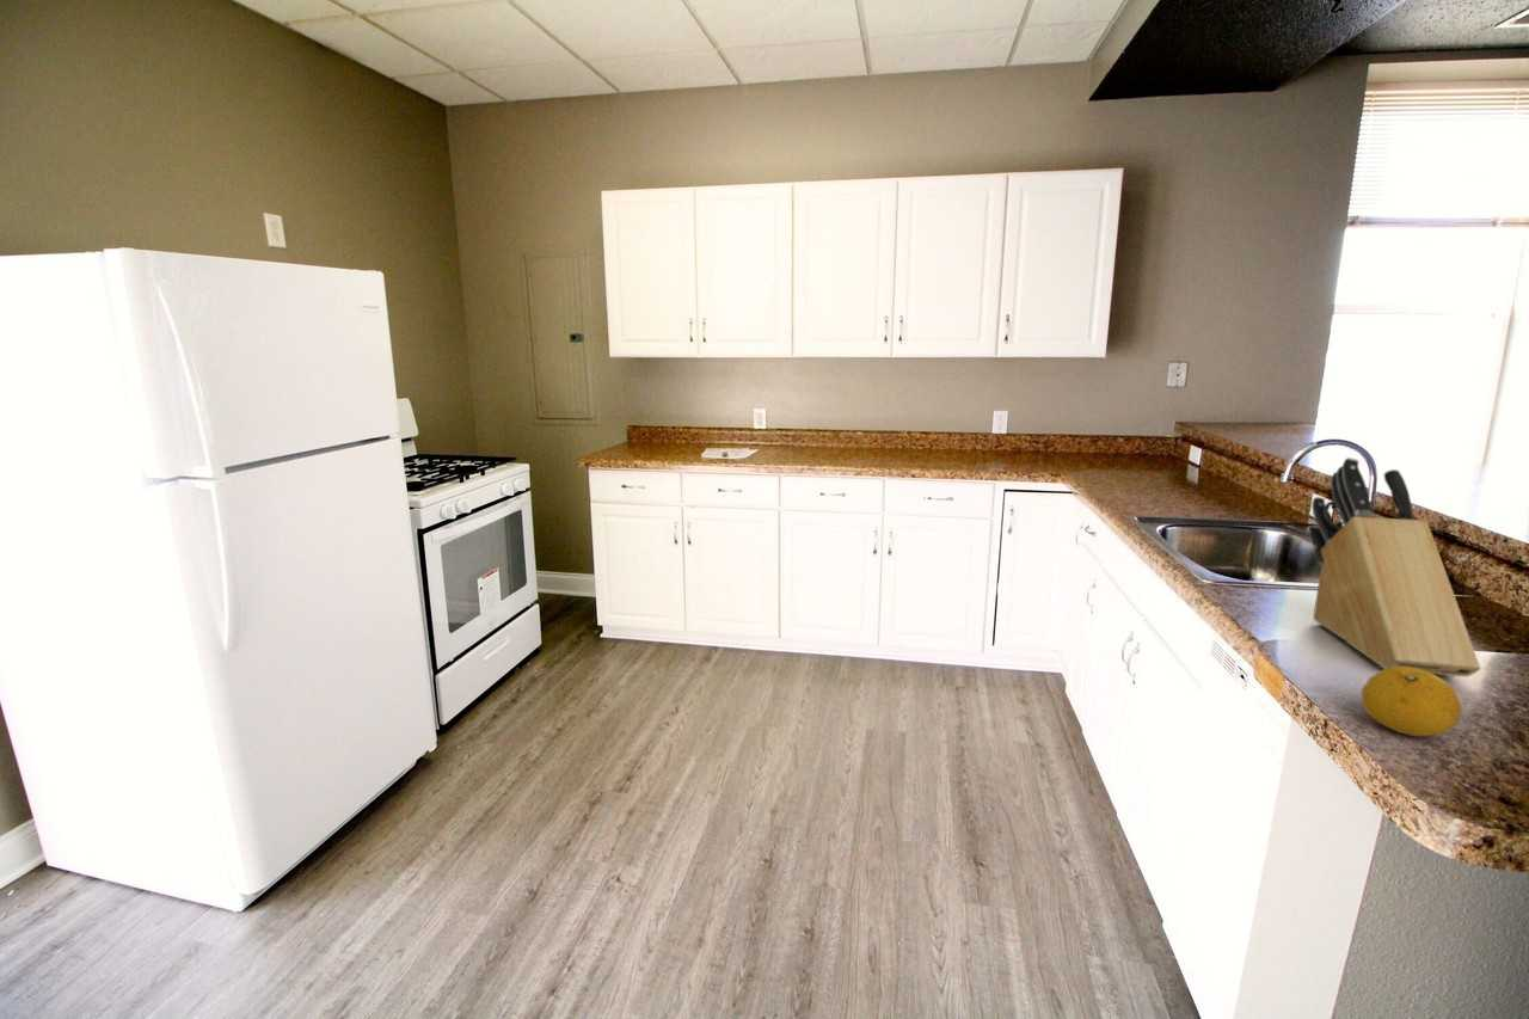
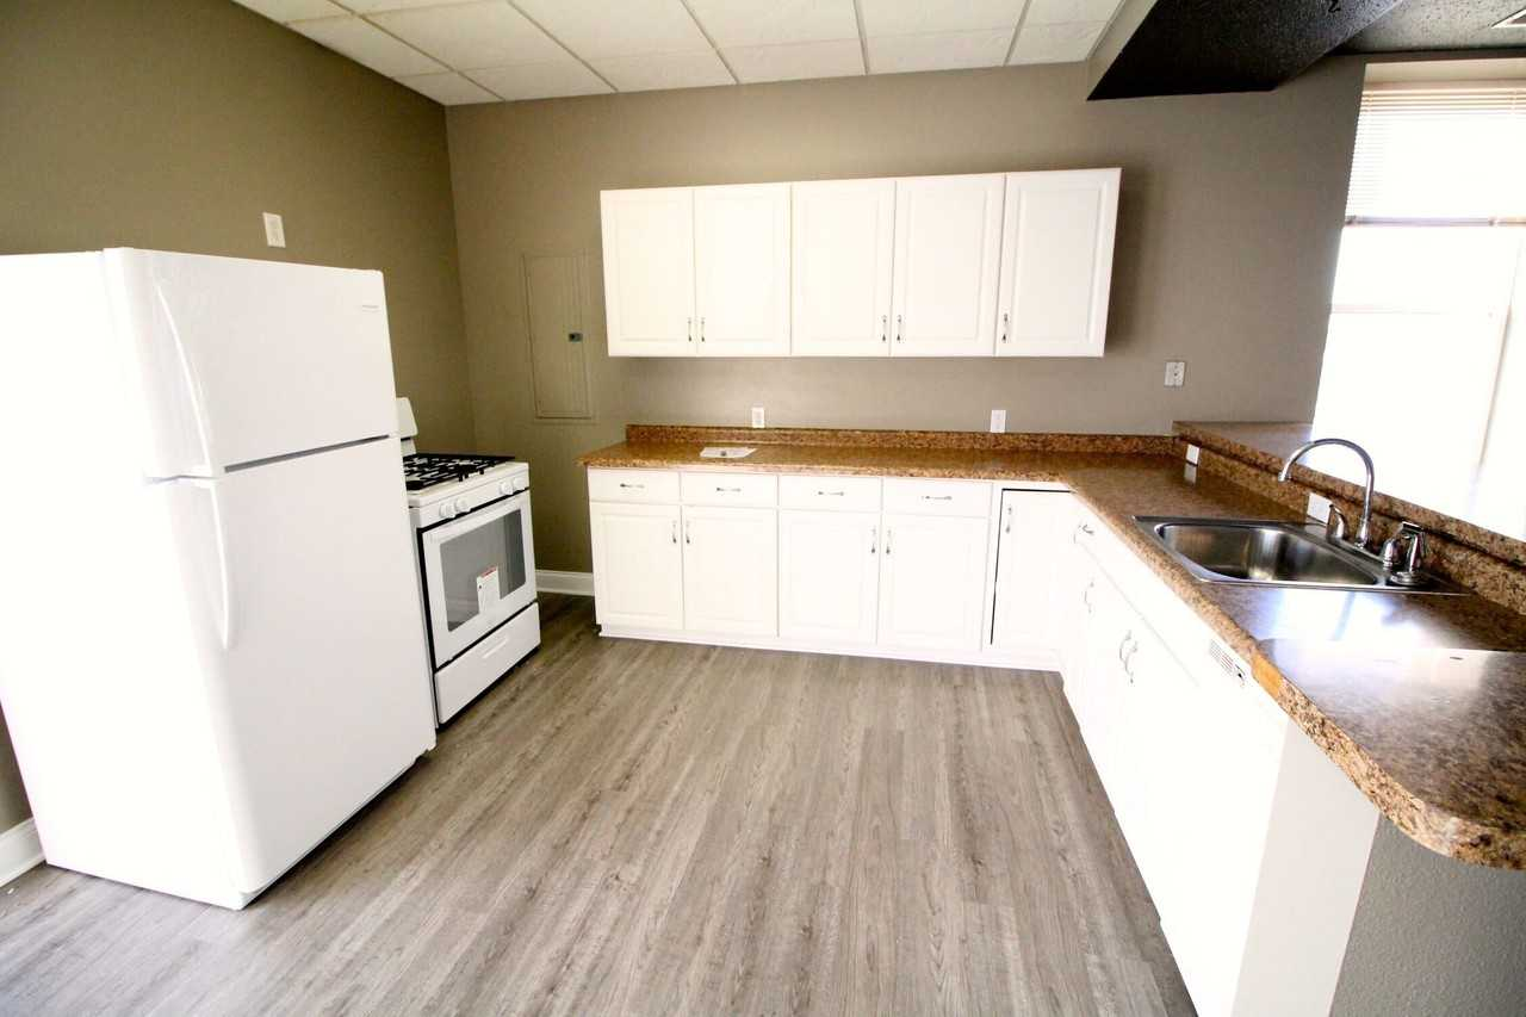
- fruit (1411, 700)
- knife block (1386, 555)
